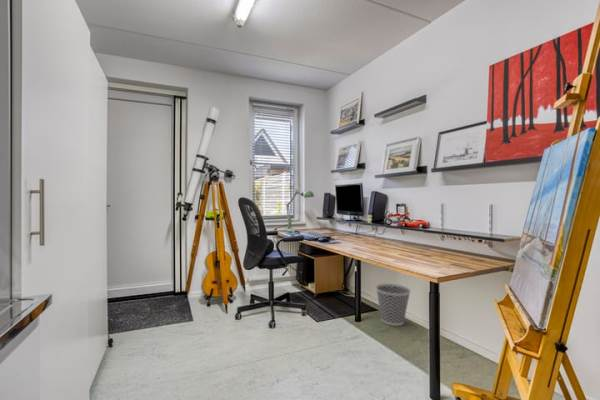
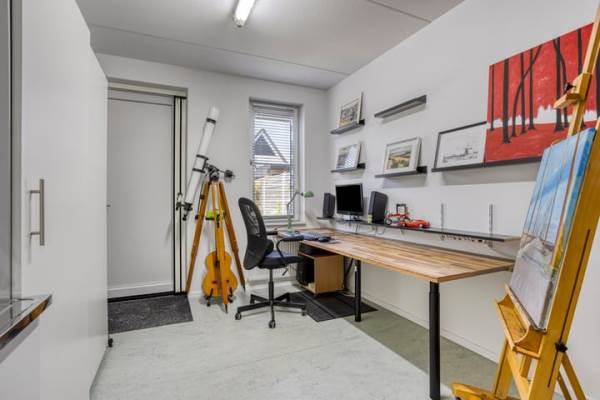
- wastebasket (392, 304)
